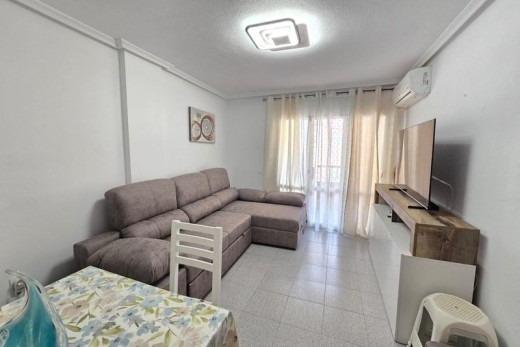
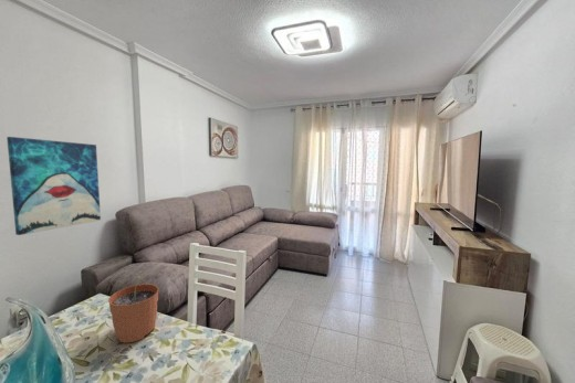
+ plant pot (135, 302)
+ wall art (60, 184)
